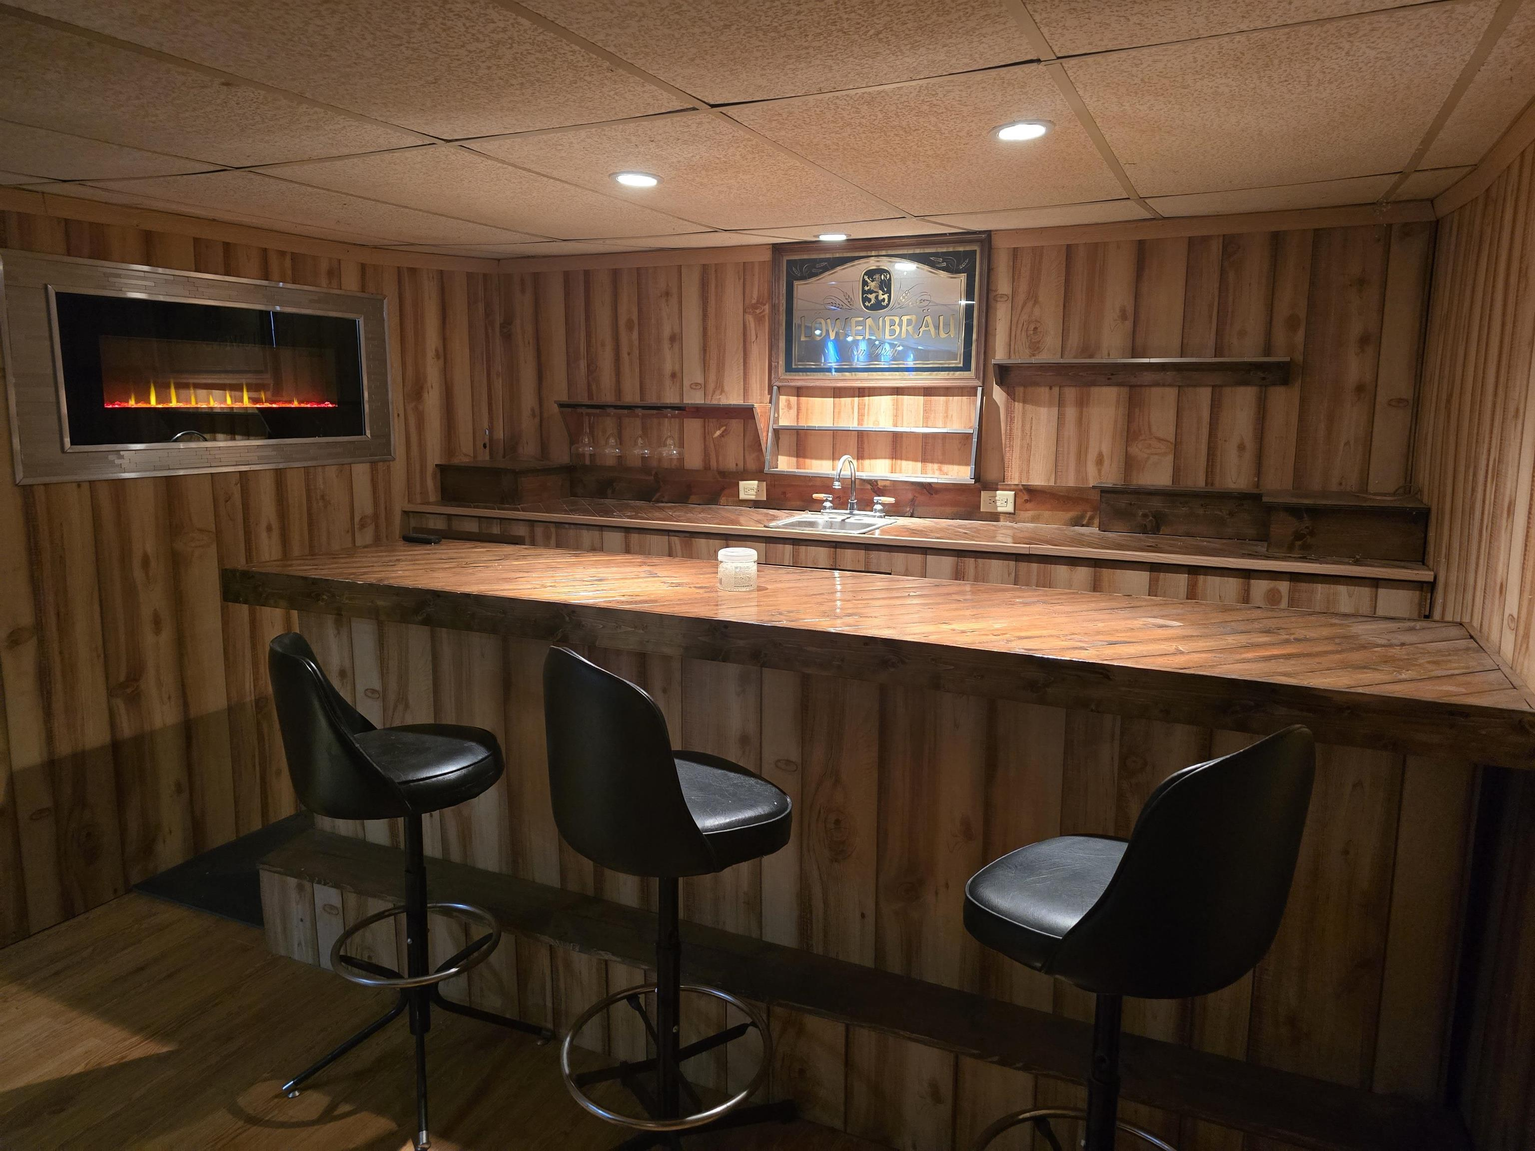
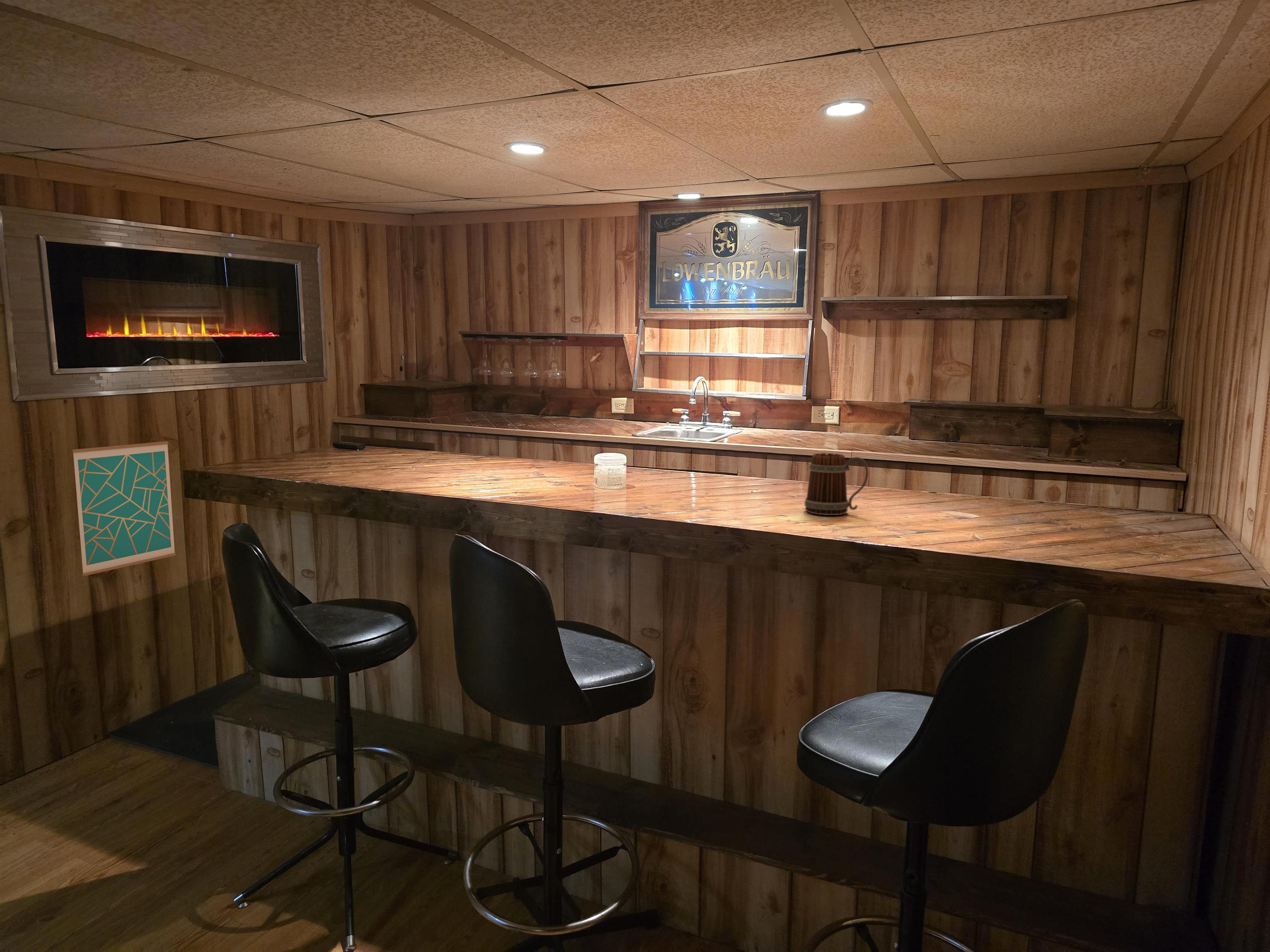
+ wall art (127, 506)
+ beer mug (836, 484)
